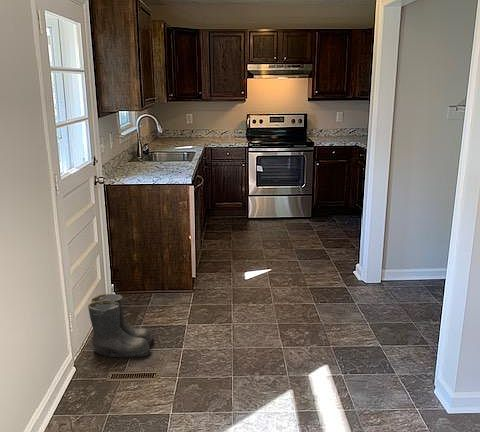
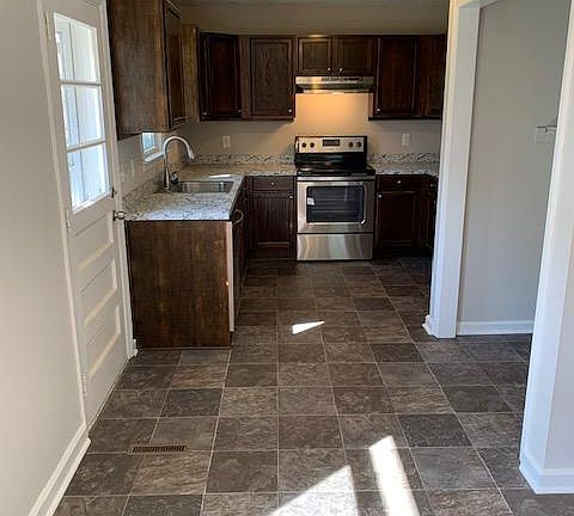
- boots (121, 324)
